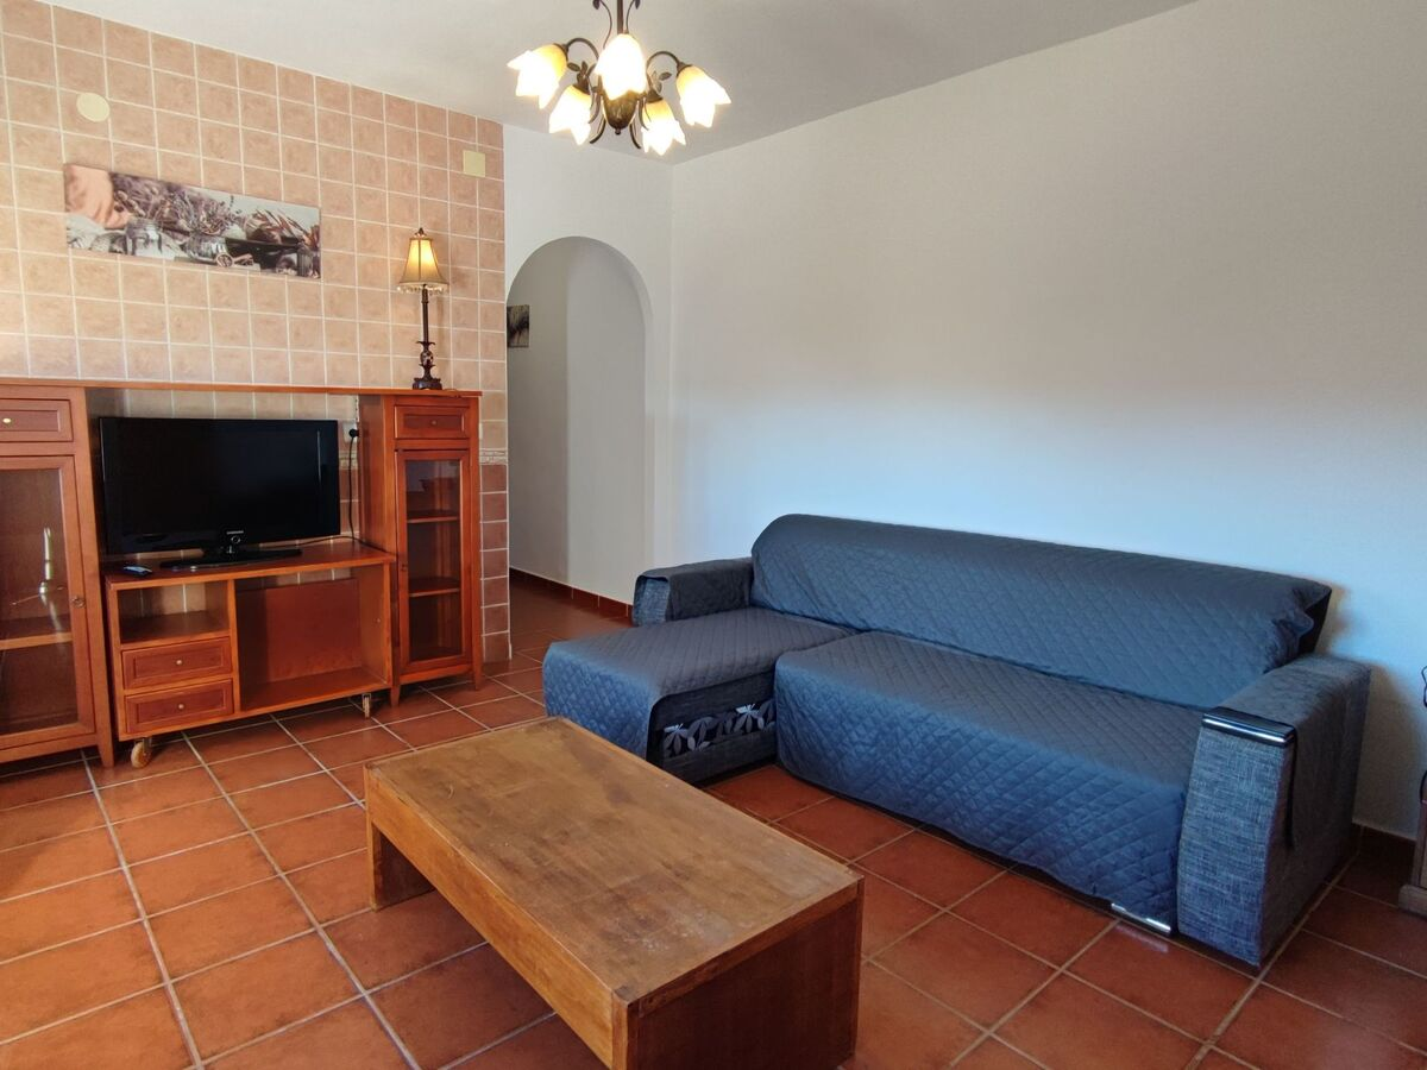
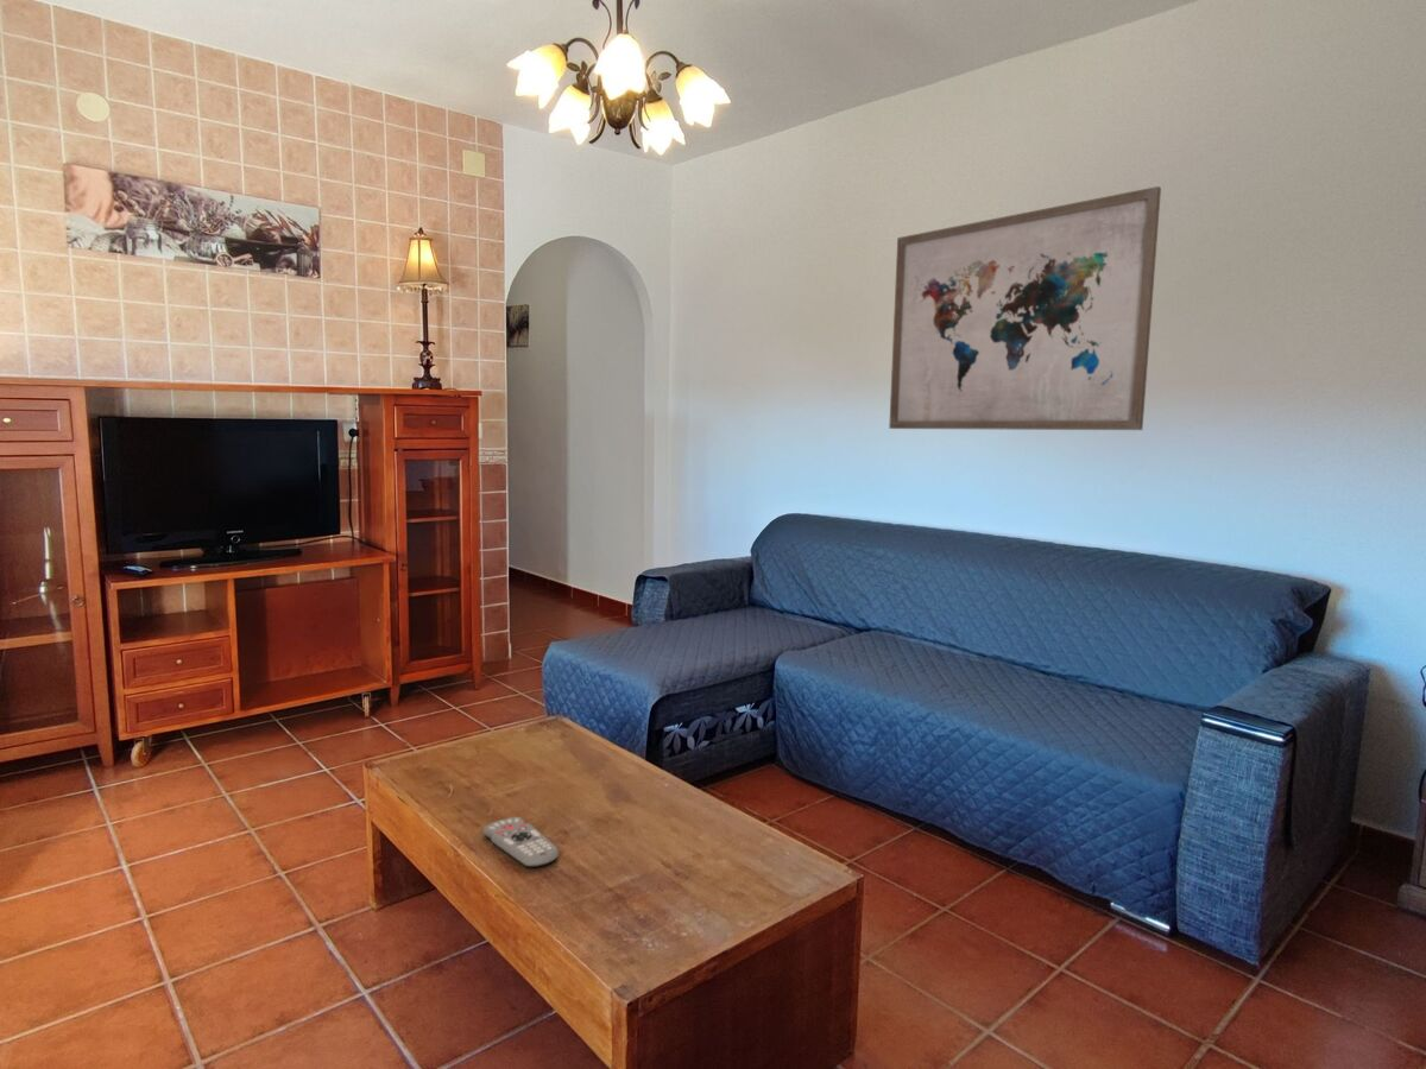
+ remote control (522, 842)
+ wall art (1007, 323)
